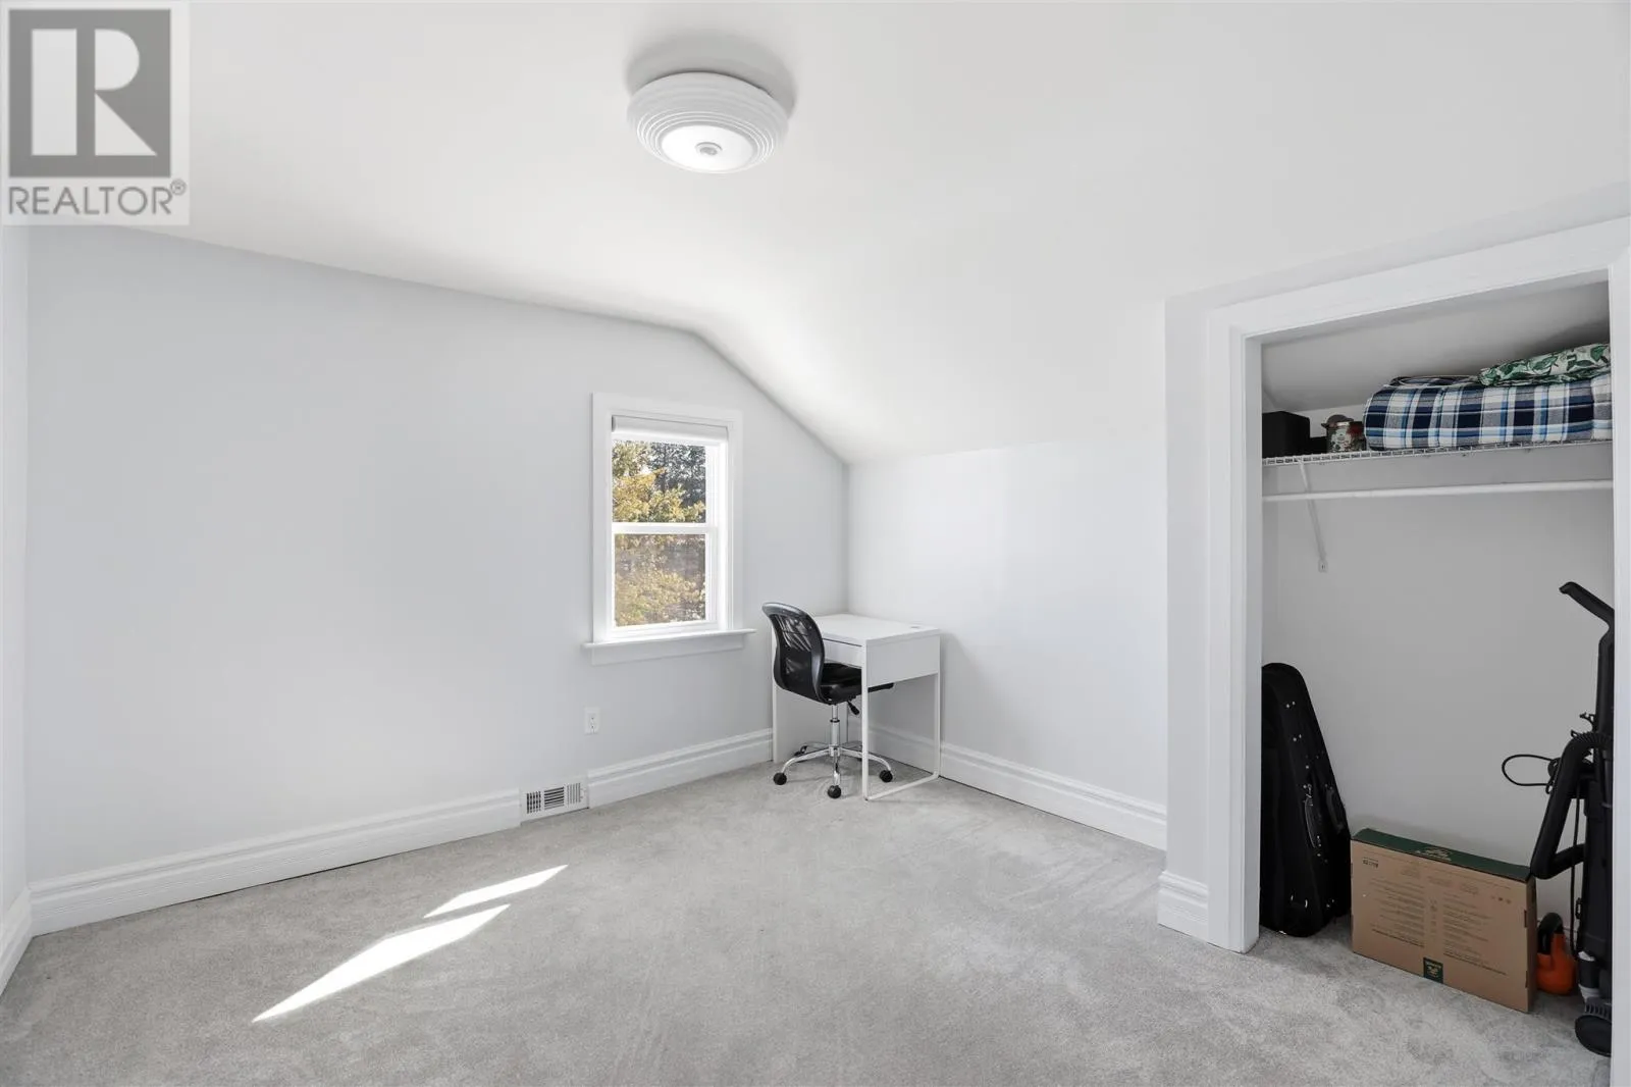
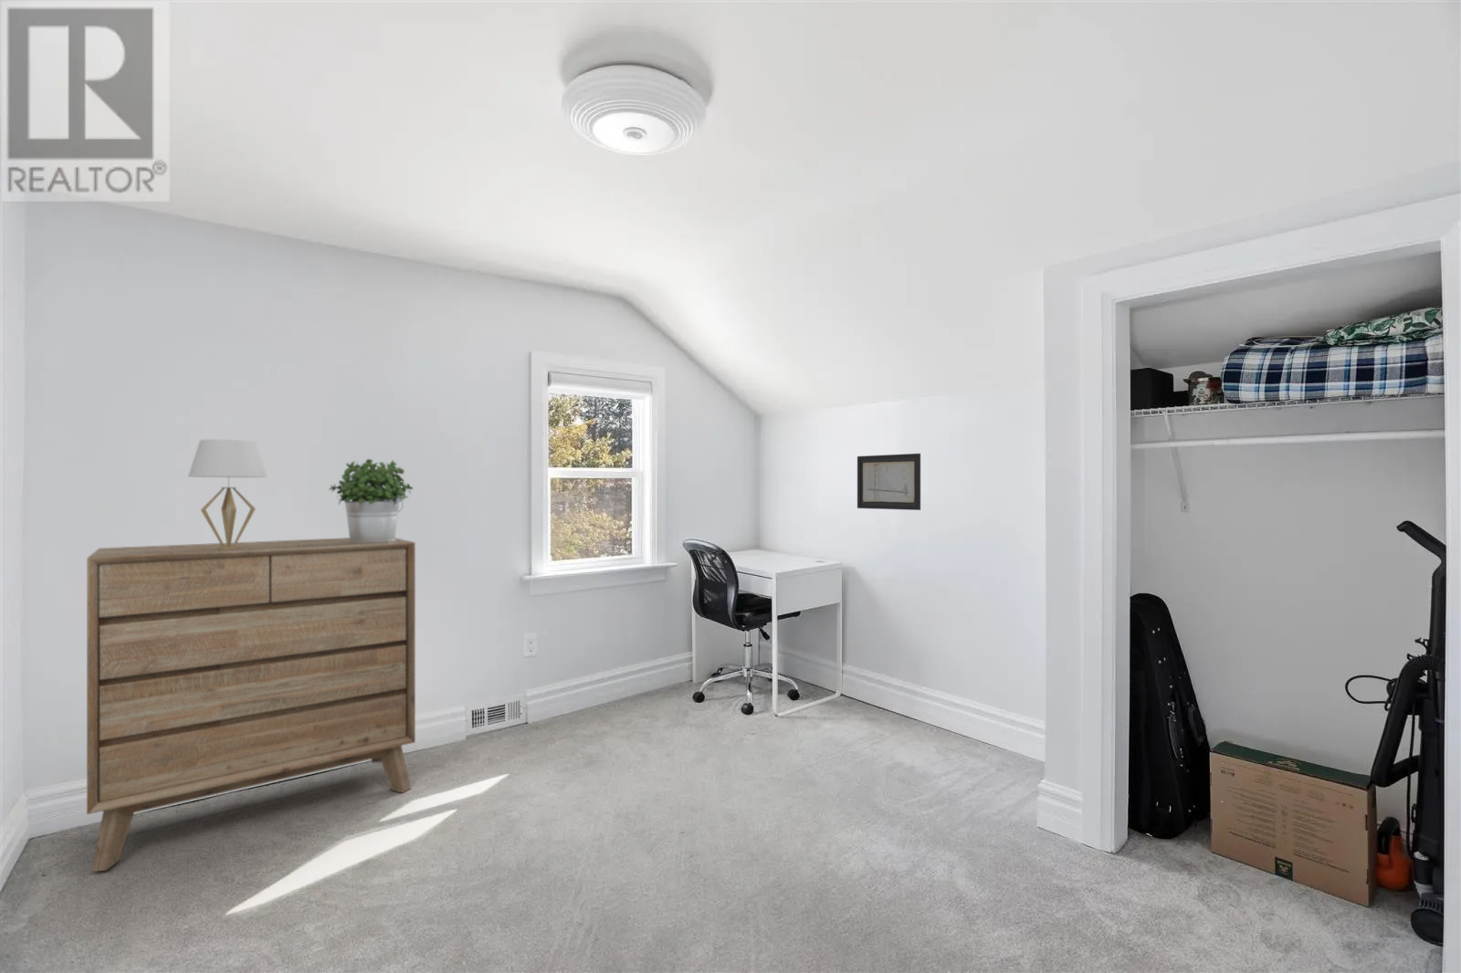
+ potted plant (371, 500)
+ dresser (265, 674)
+ table lamp (228, 494)
+ wall art (887, 482)
